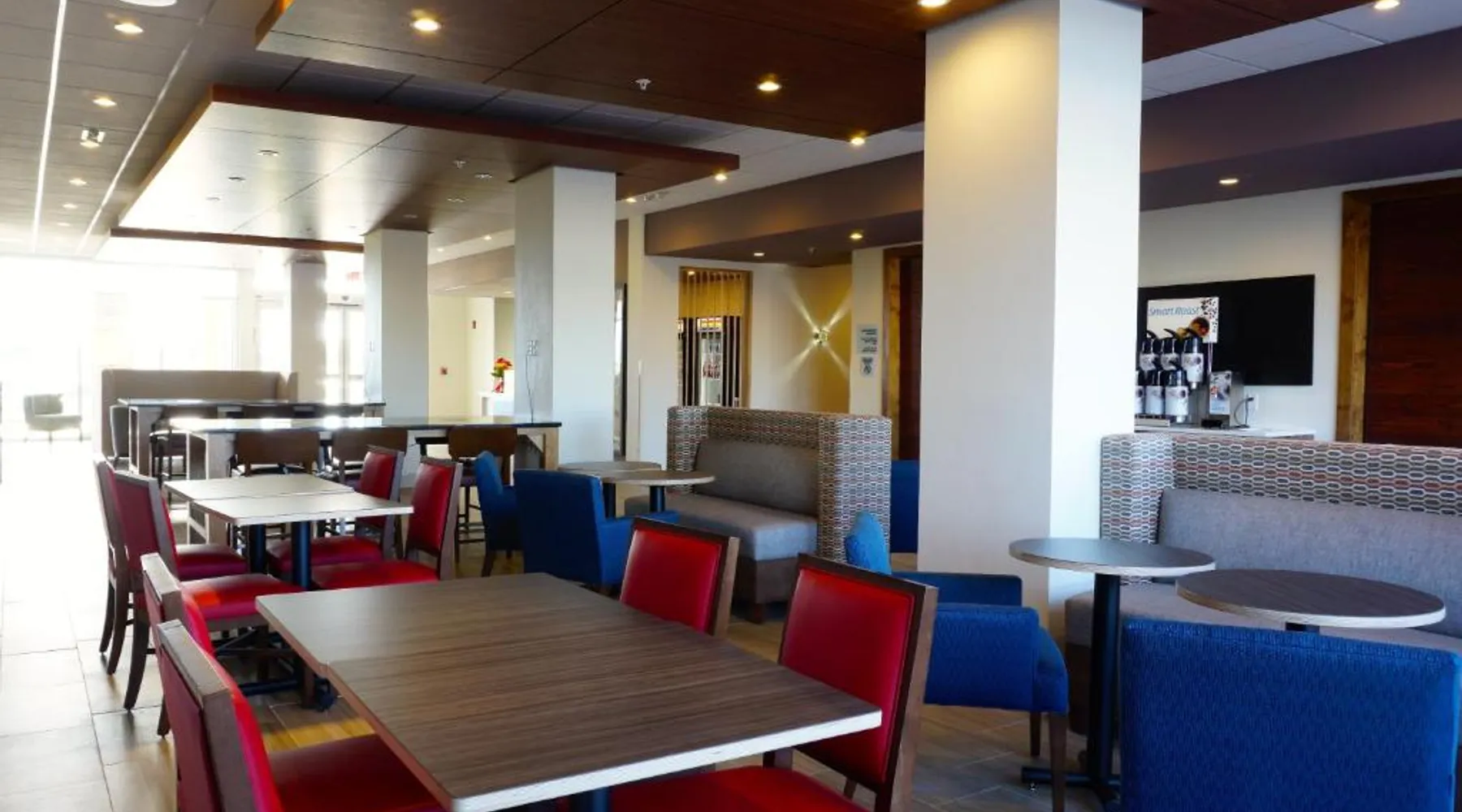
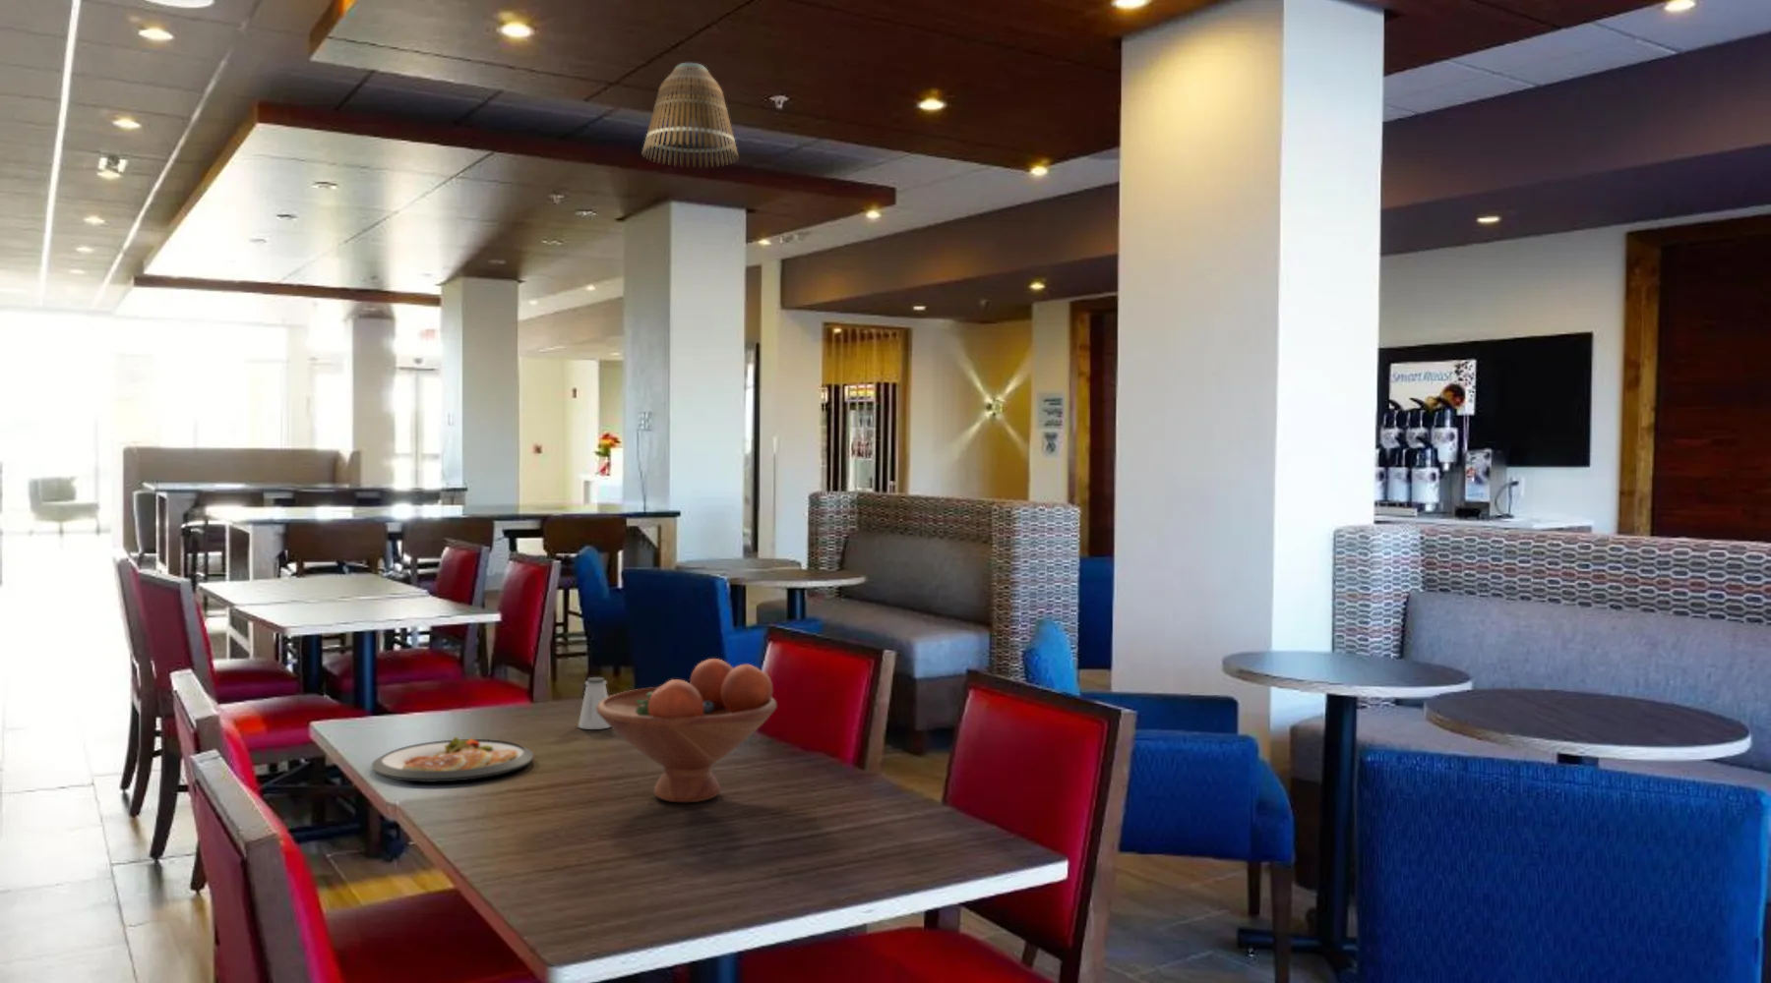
+ lamp shade (689, 111)
+ saltshaker (595, 702)
+ fruit bowl (687, 730)
+ dish (453, 755)
